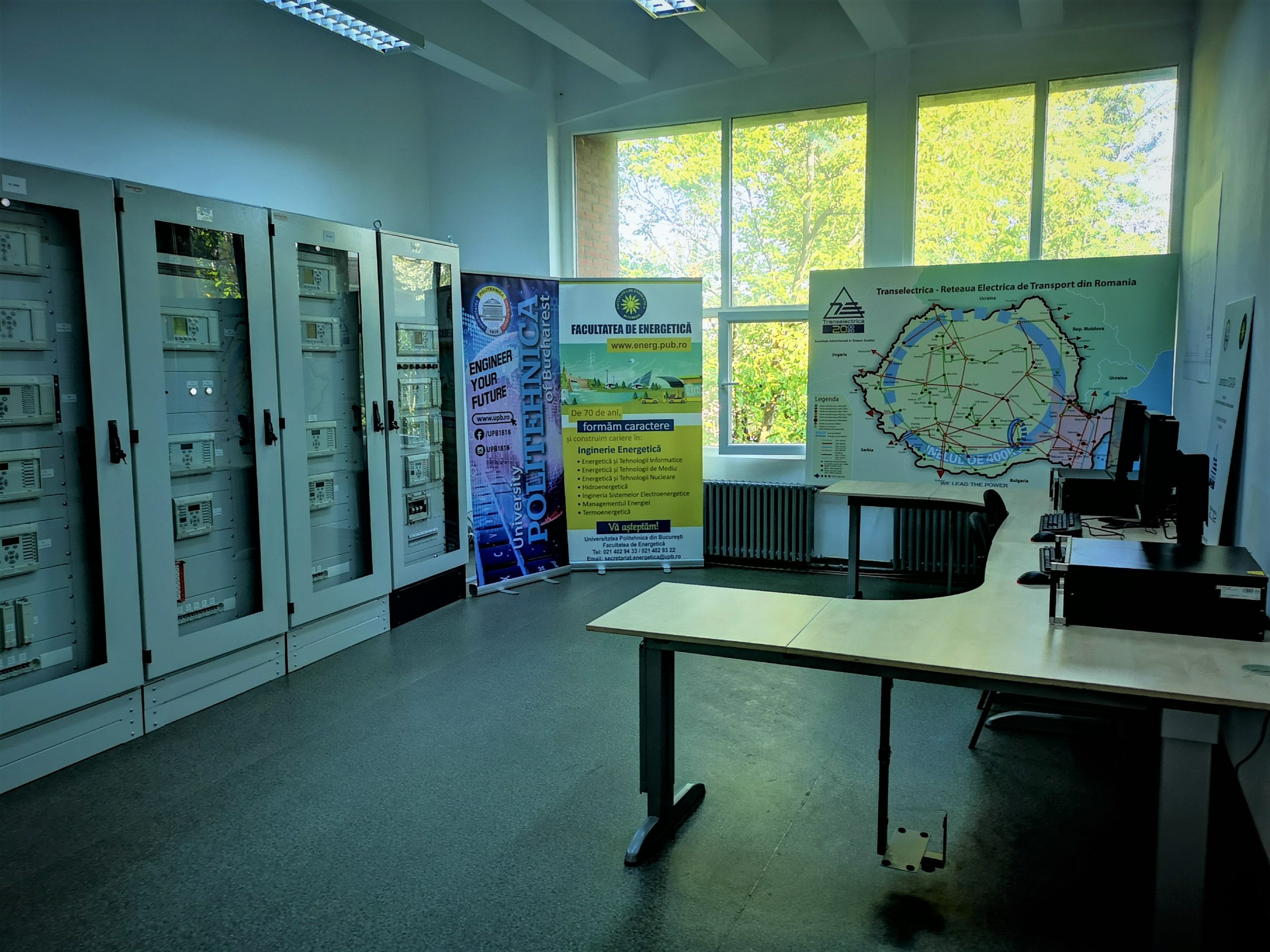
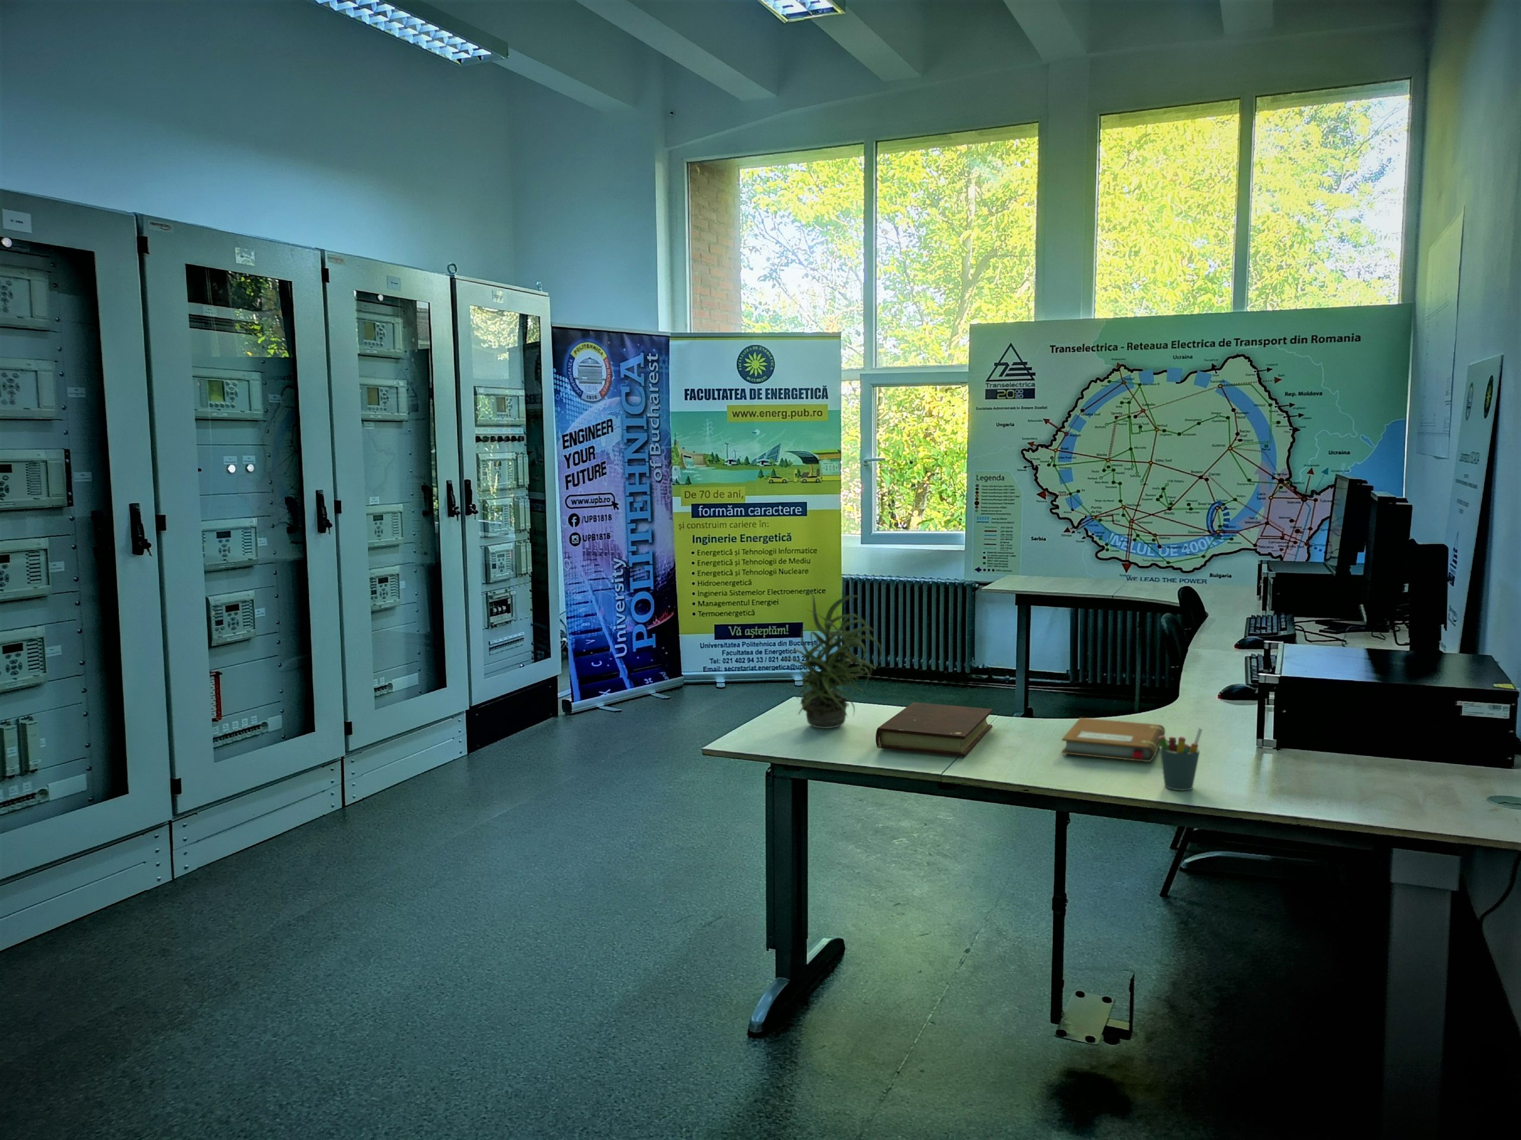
+ notebook (1114, 739)
+ book (935, 727)
+ pen holder (1180, 757)
+ potted plant (836, 660)
